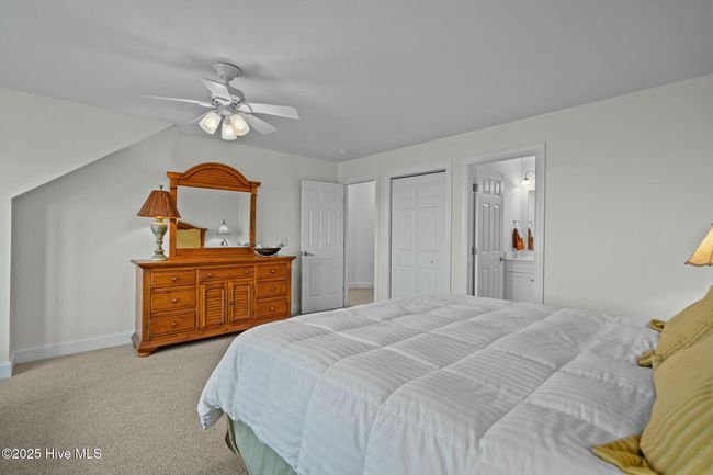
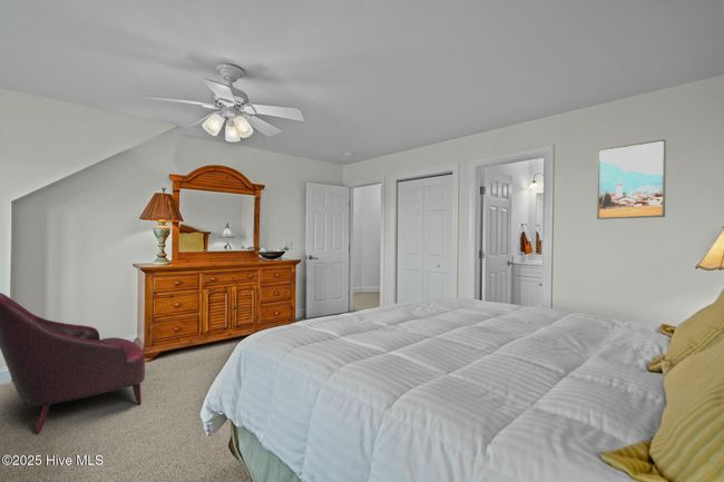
+ armchair (68, 345)
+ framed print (629, 181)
